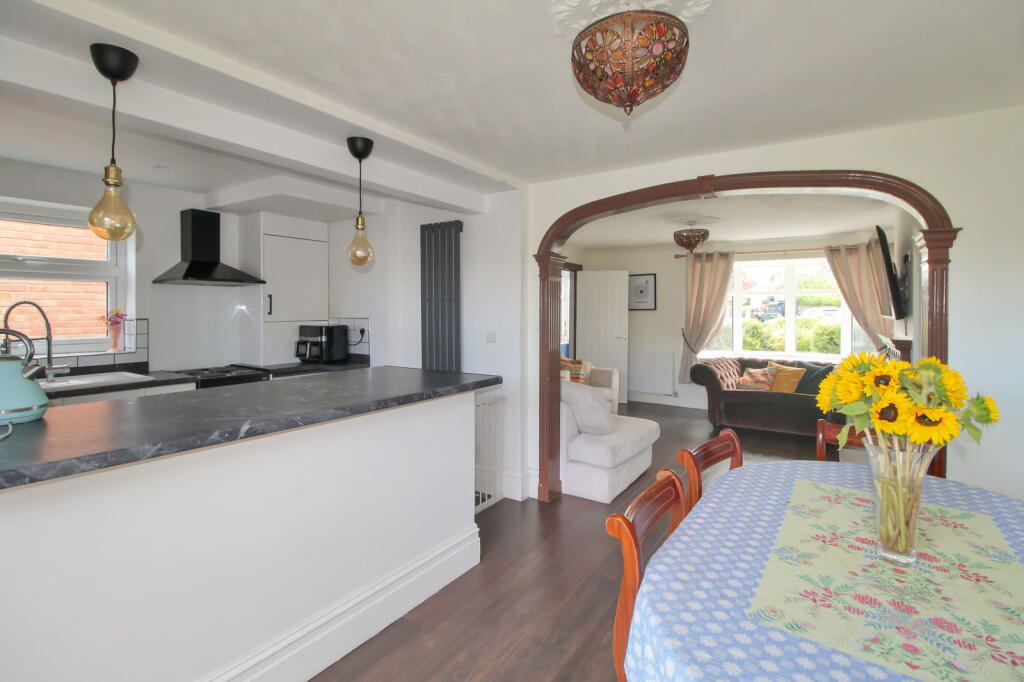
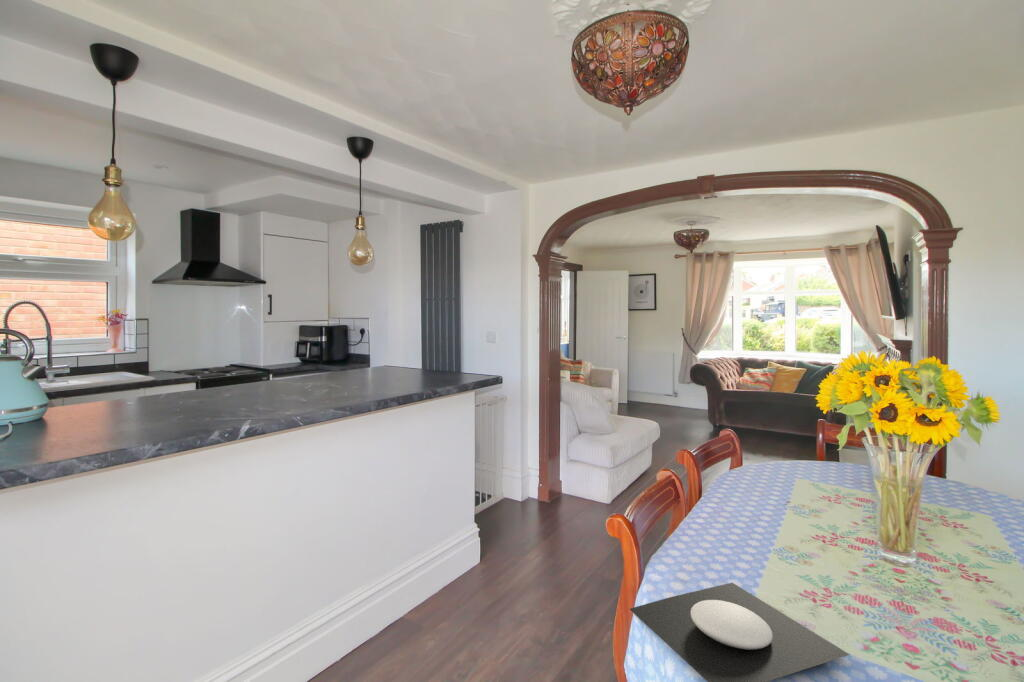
+ plate (728, 620)
